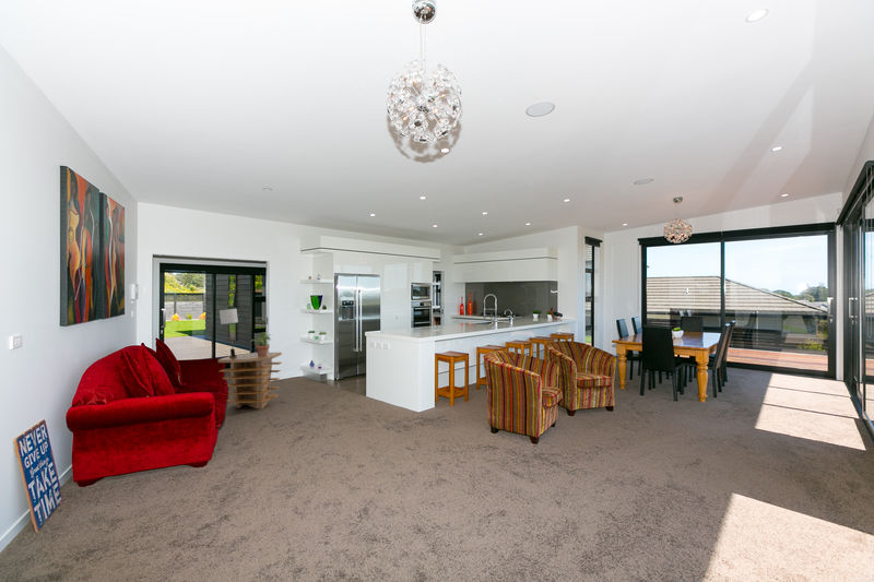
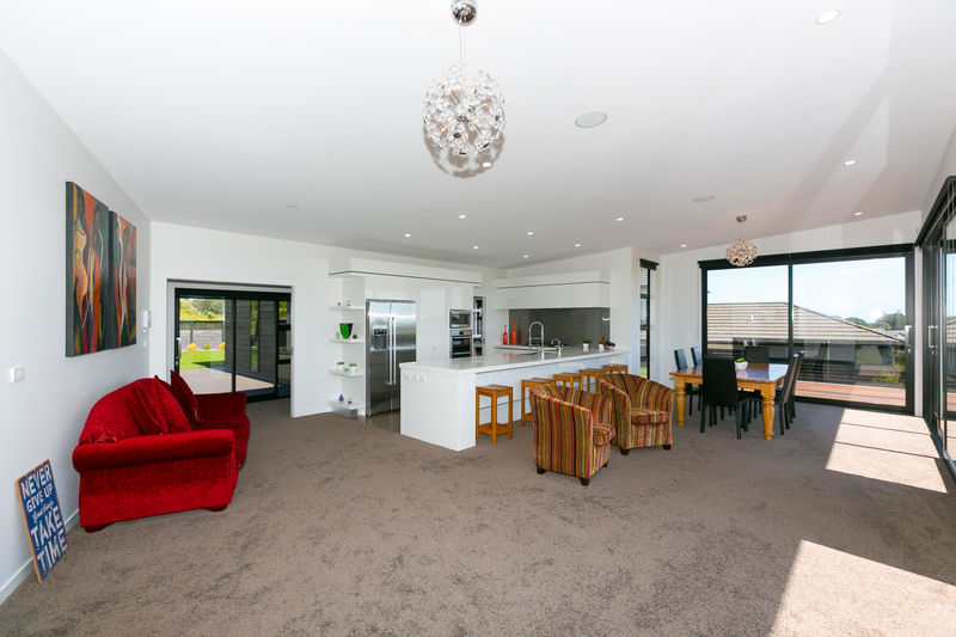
- potted plant (261, 343)
- table lamp (231, 332)
- side table (251, 381)
